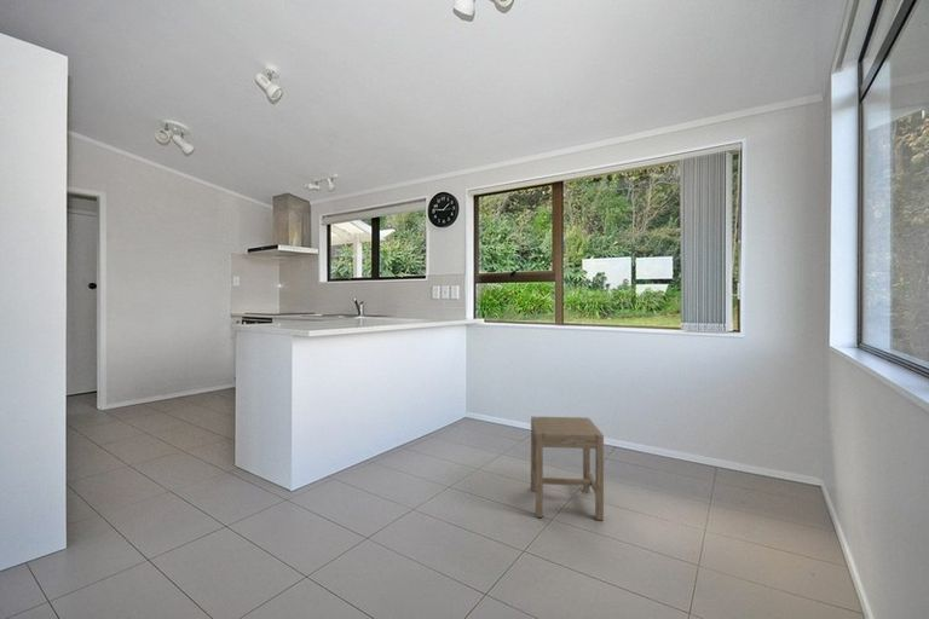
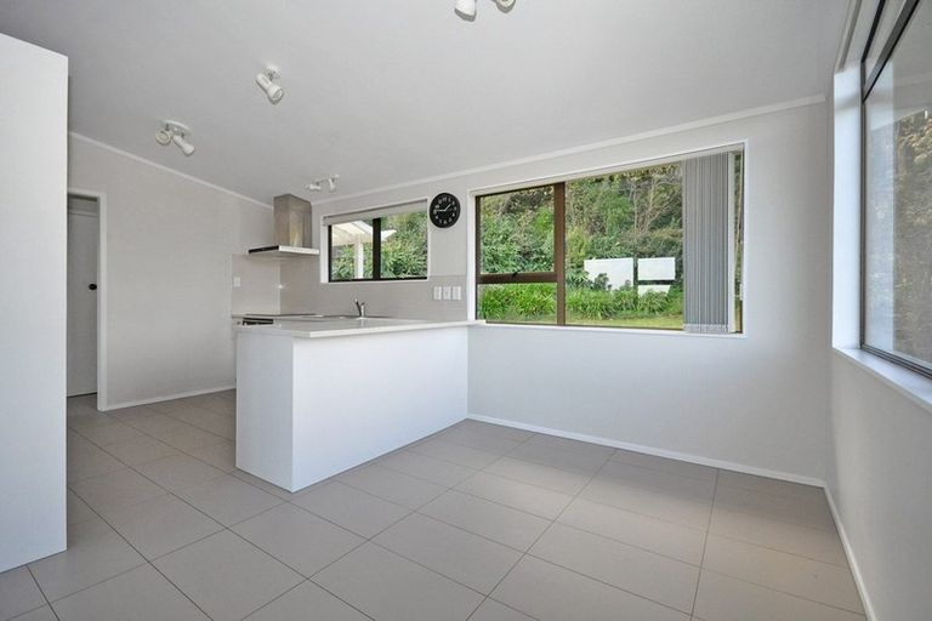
- stool (564, 479)
